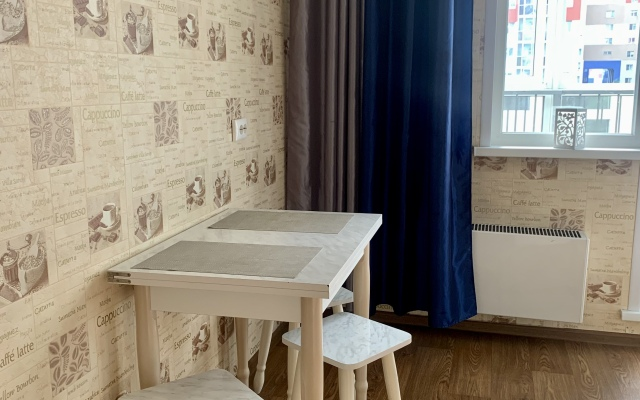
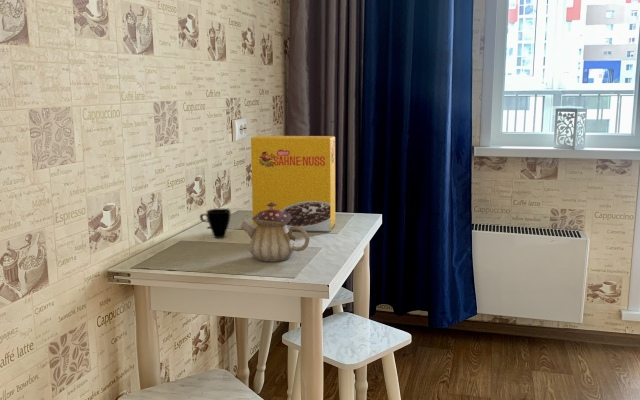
+ cup (215, 223)
+ cereal box (293, 182)
+ teapot (275, 230)
